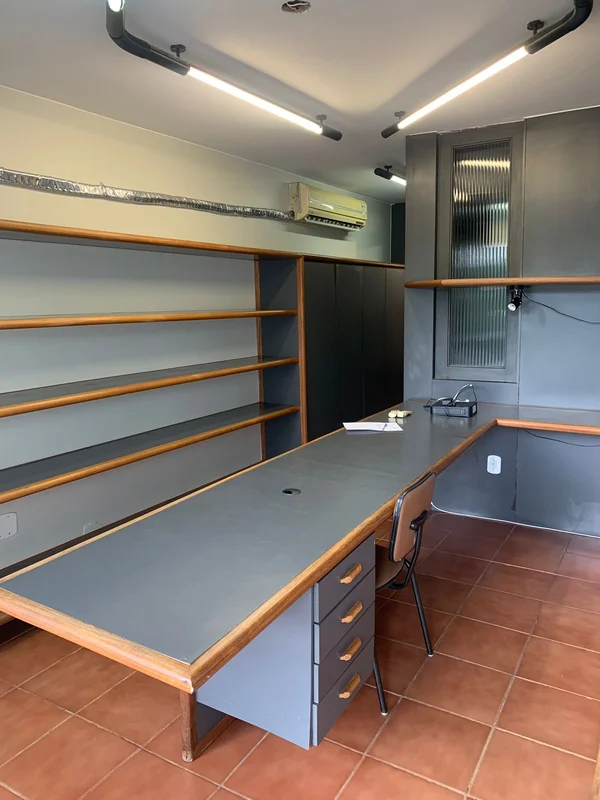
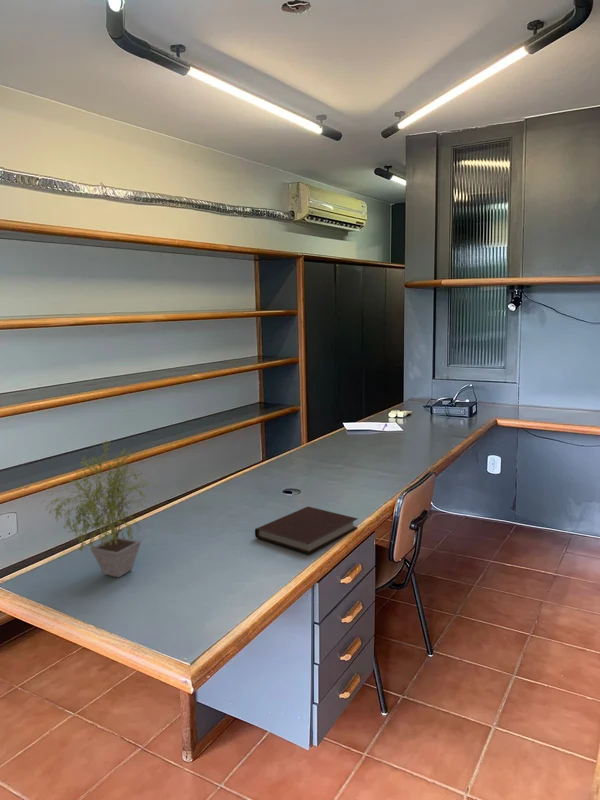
+ notebook (307, 527)
+ potted plant (102, 510)
